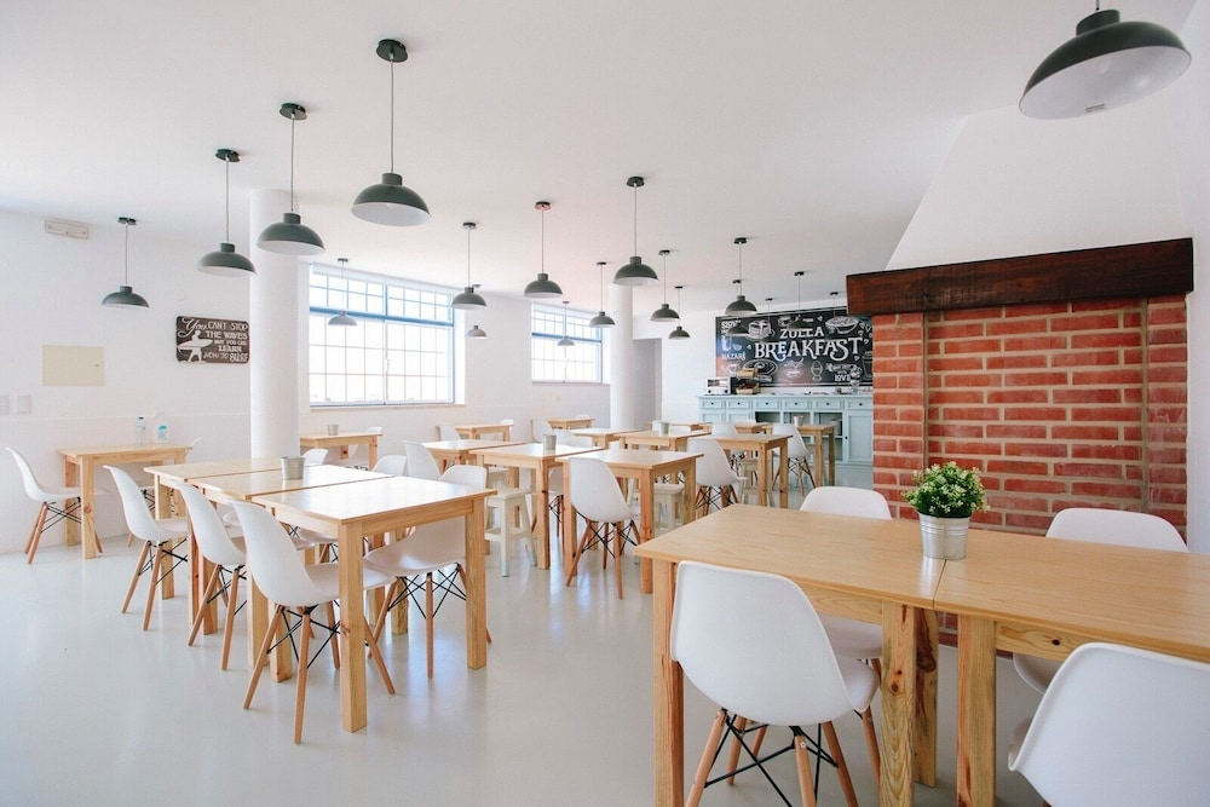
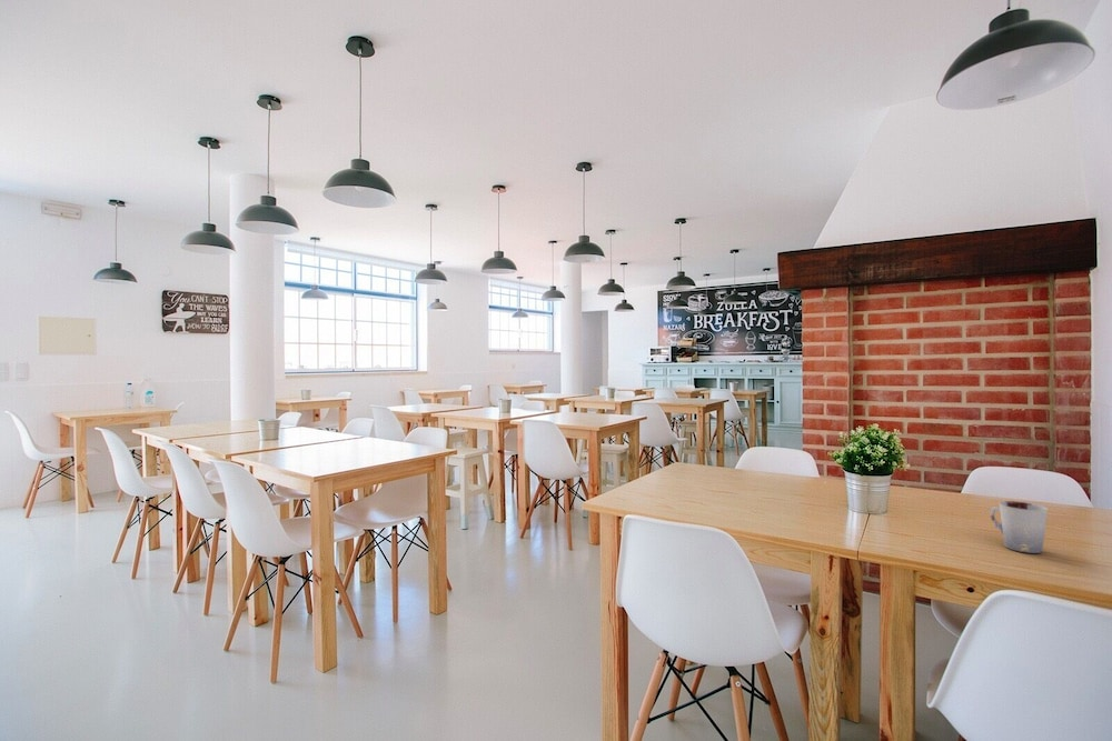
+ cup (1015, 524)
